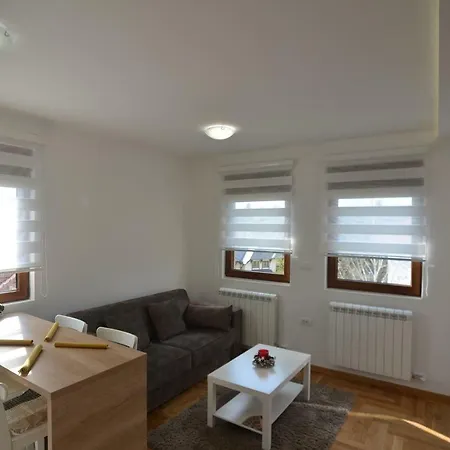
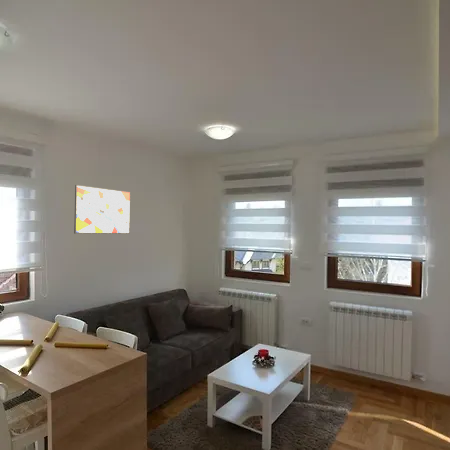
+ wall art (104, 211)
